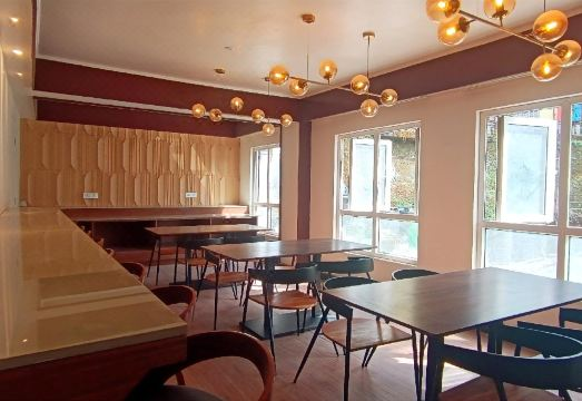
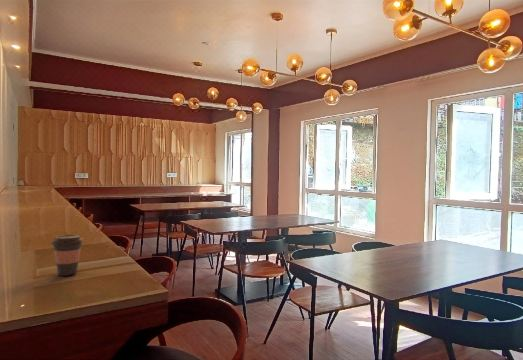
+ coffee cup (67, 255)
